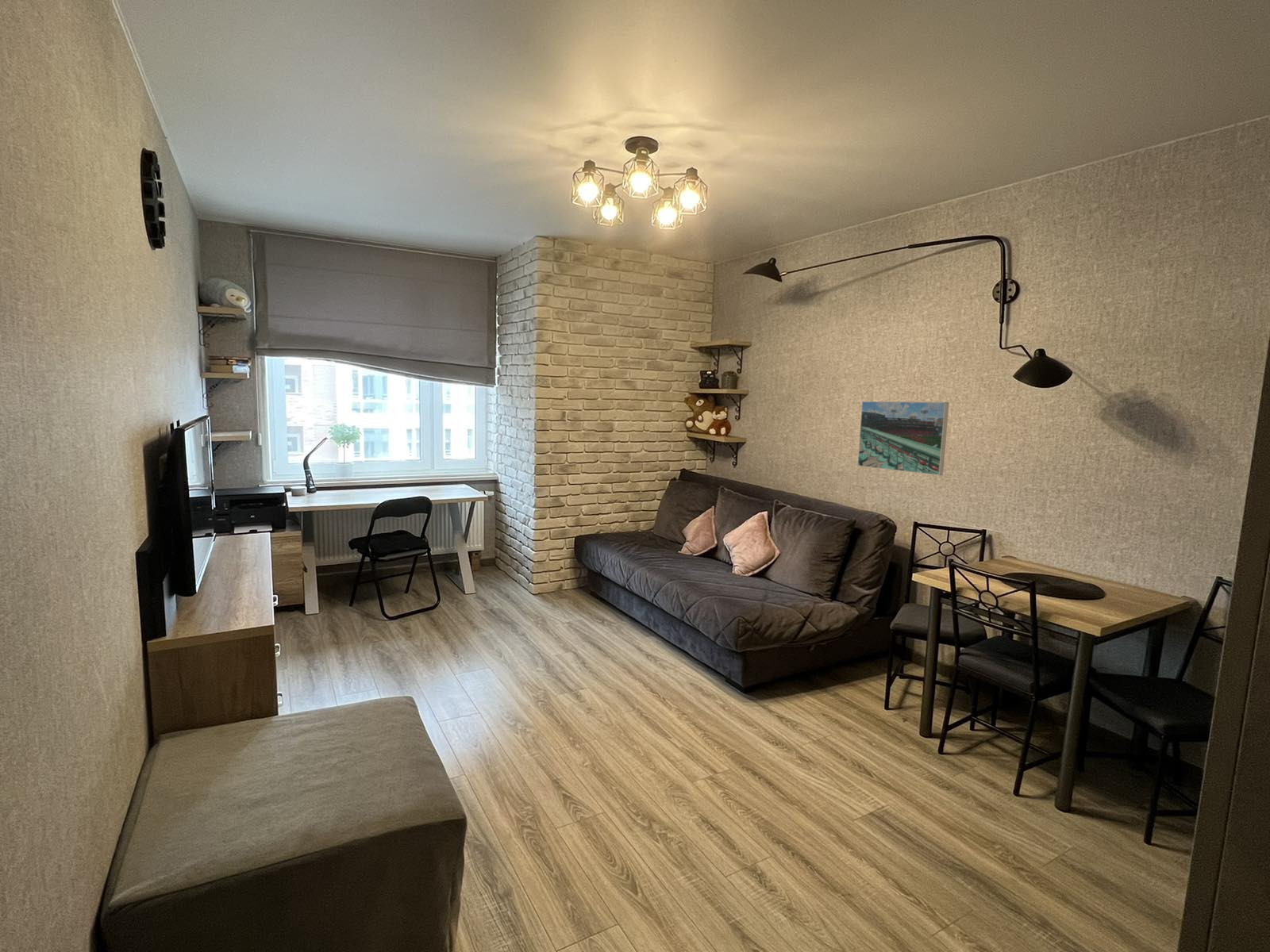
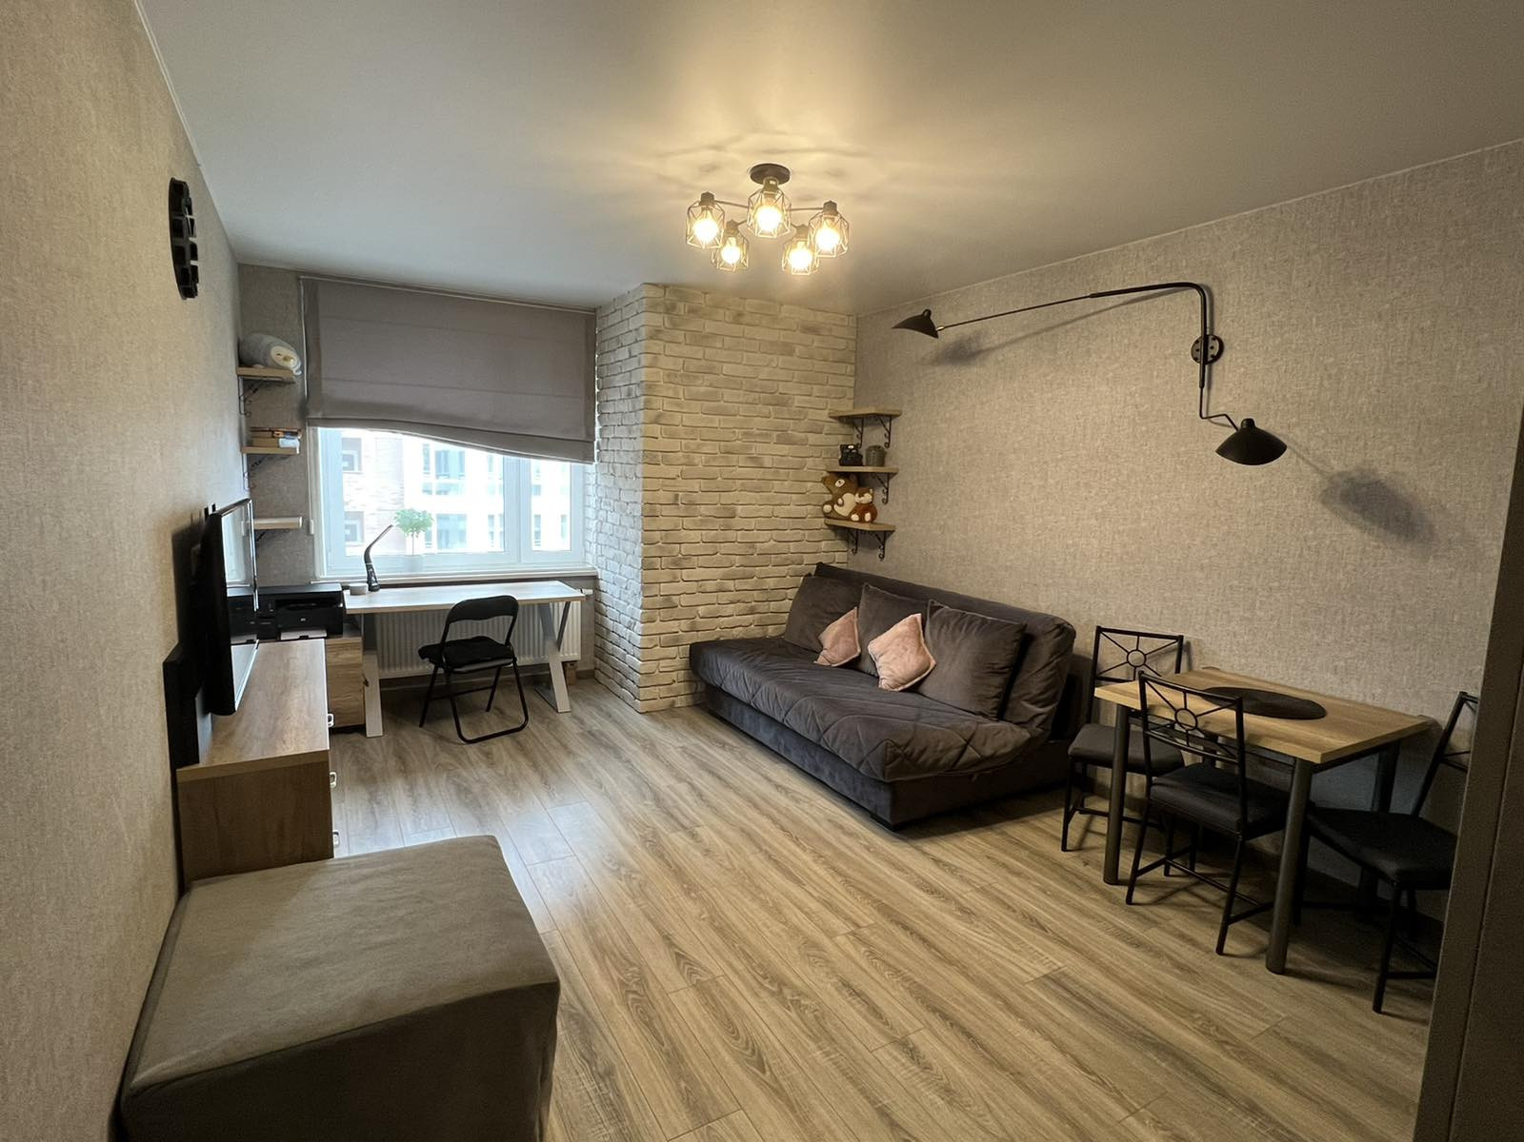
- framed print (900, 436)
